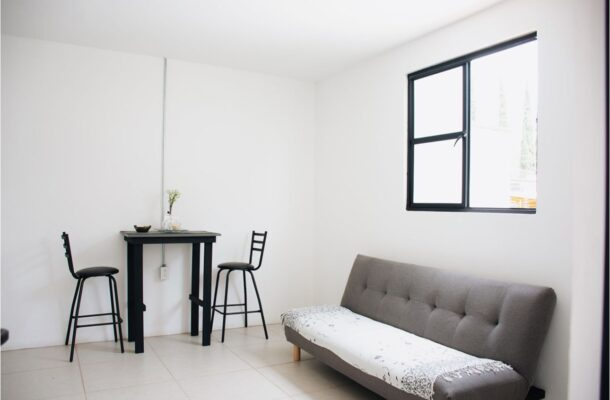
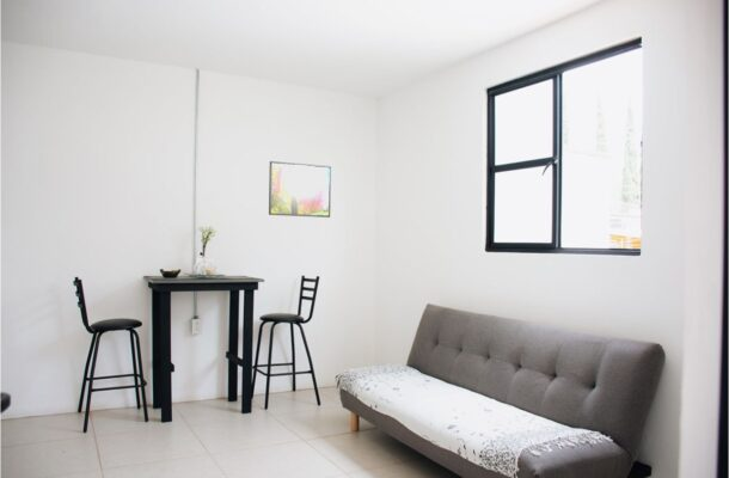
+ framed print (300, 190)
